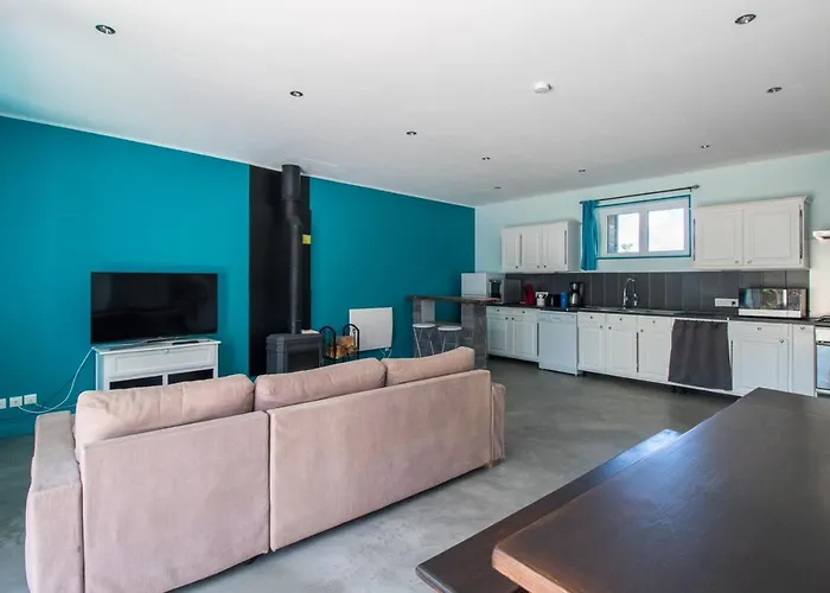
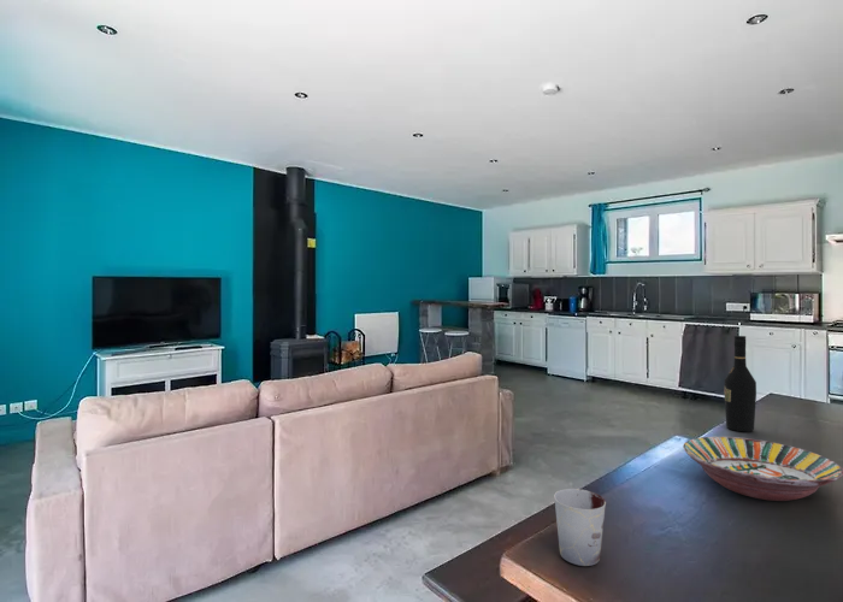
+ cup (583, 524)
+ serving bowl (756, 471)
+ wine bottle (739, 382)
